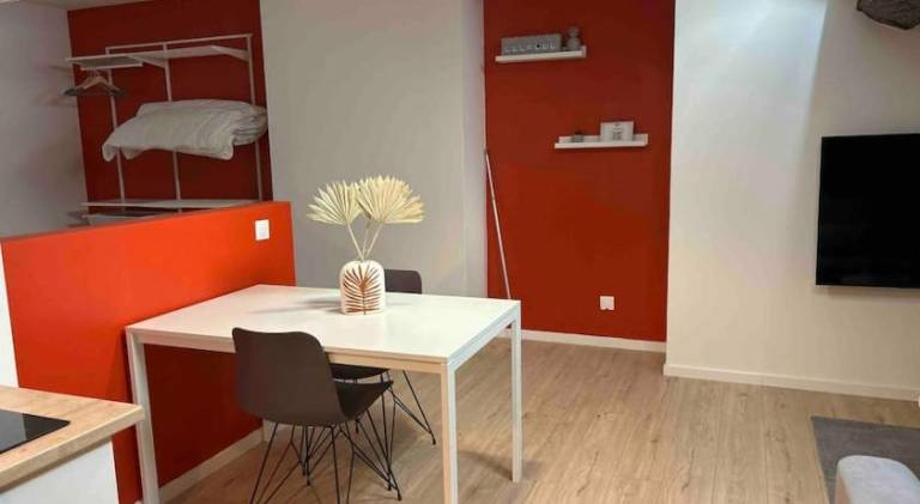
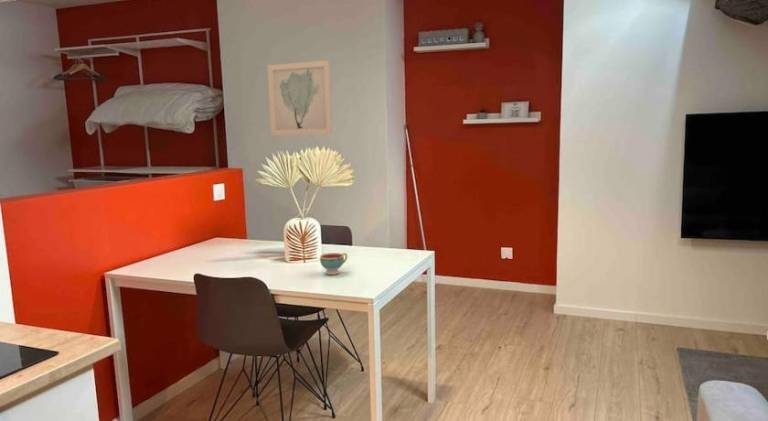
+ teacup (334, 263)
+ wall art (299, 99)
